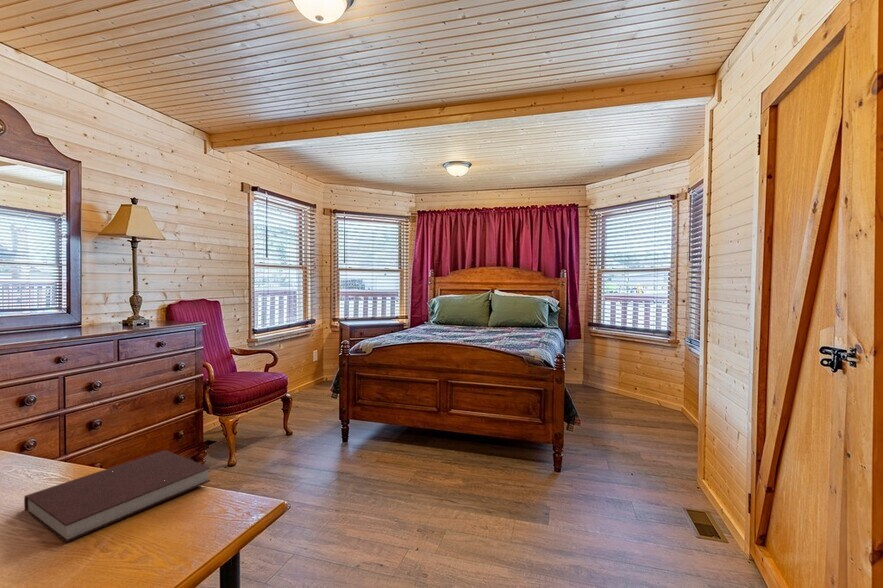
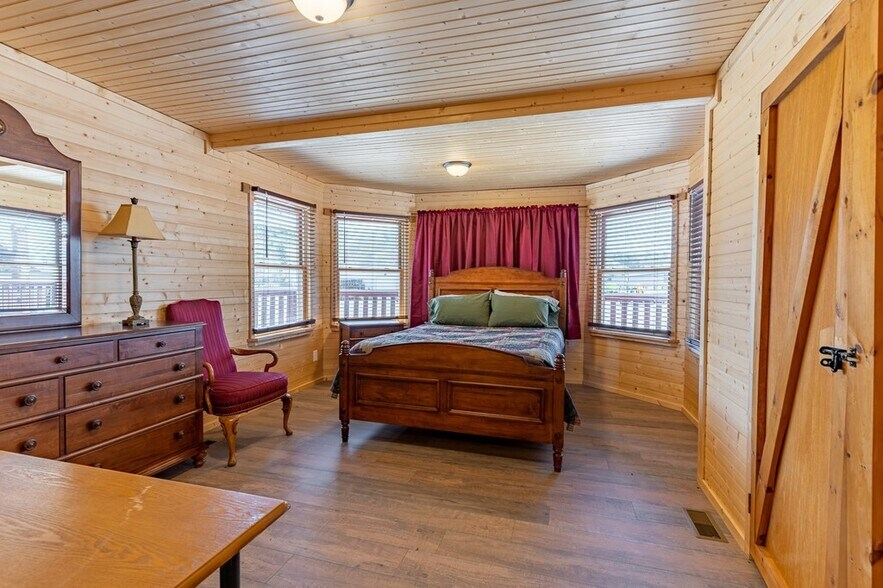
- notebook (124, 487)
